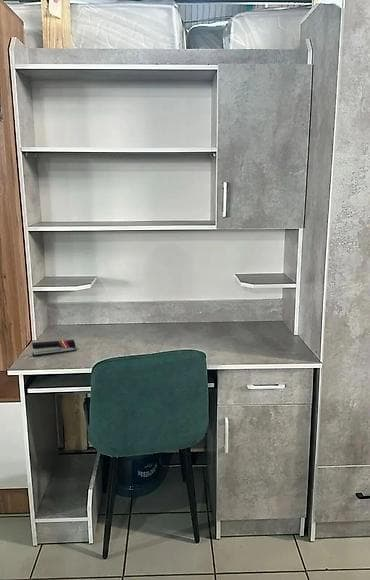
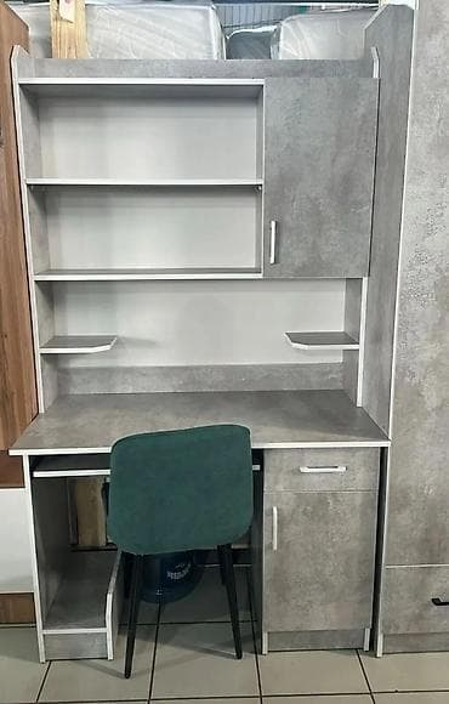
- stapler (54, 346)
